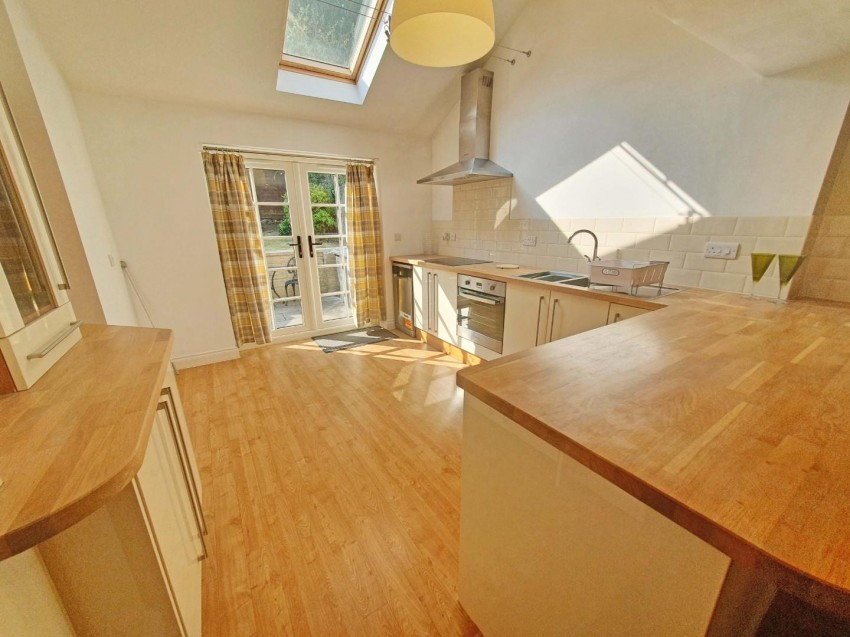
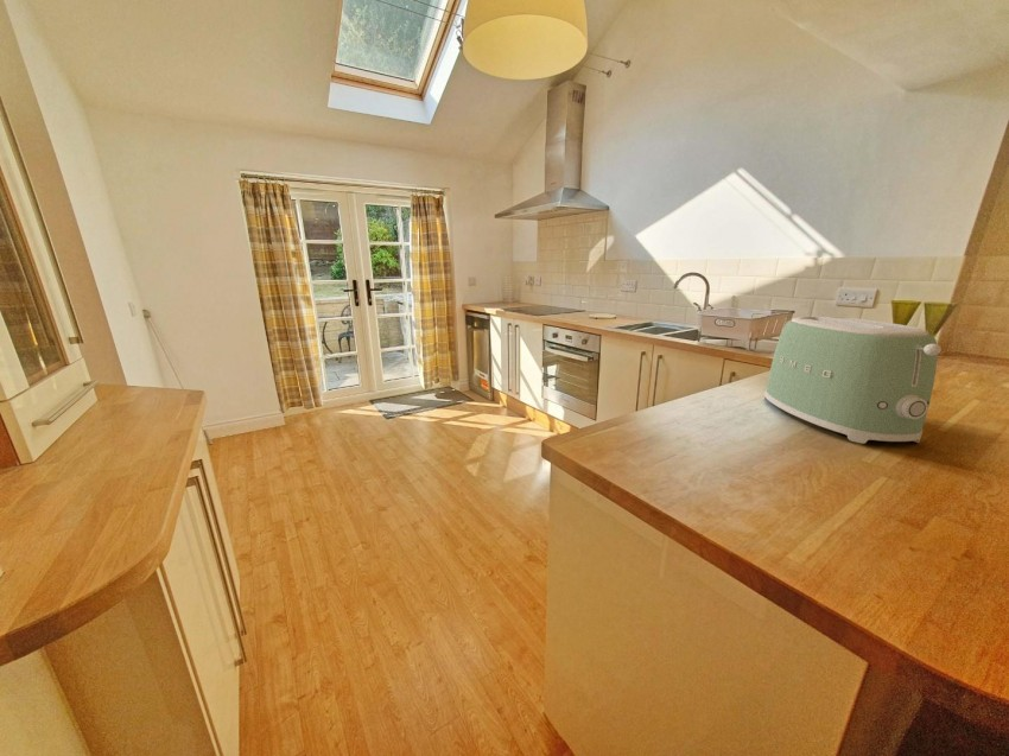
+ toaster (840, 369)
